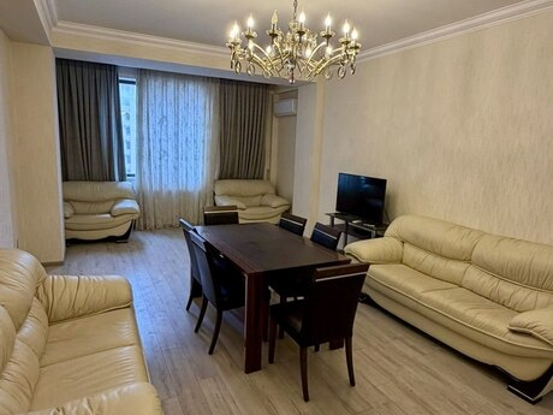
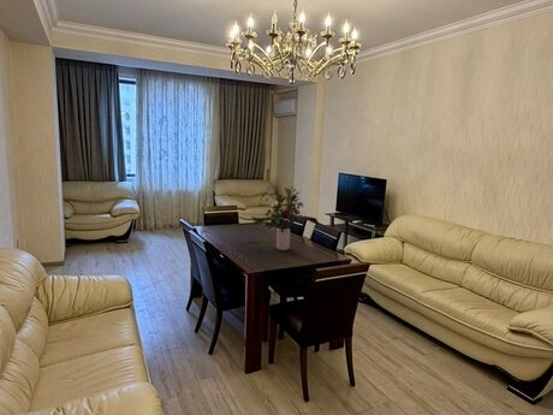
+ bouquet (287, 217)
